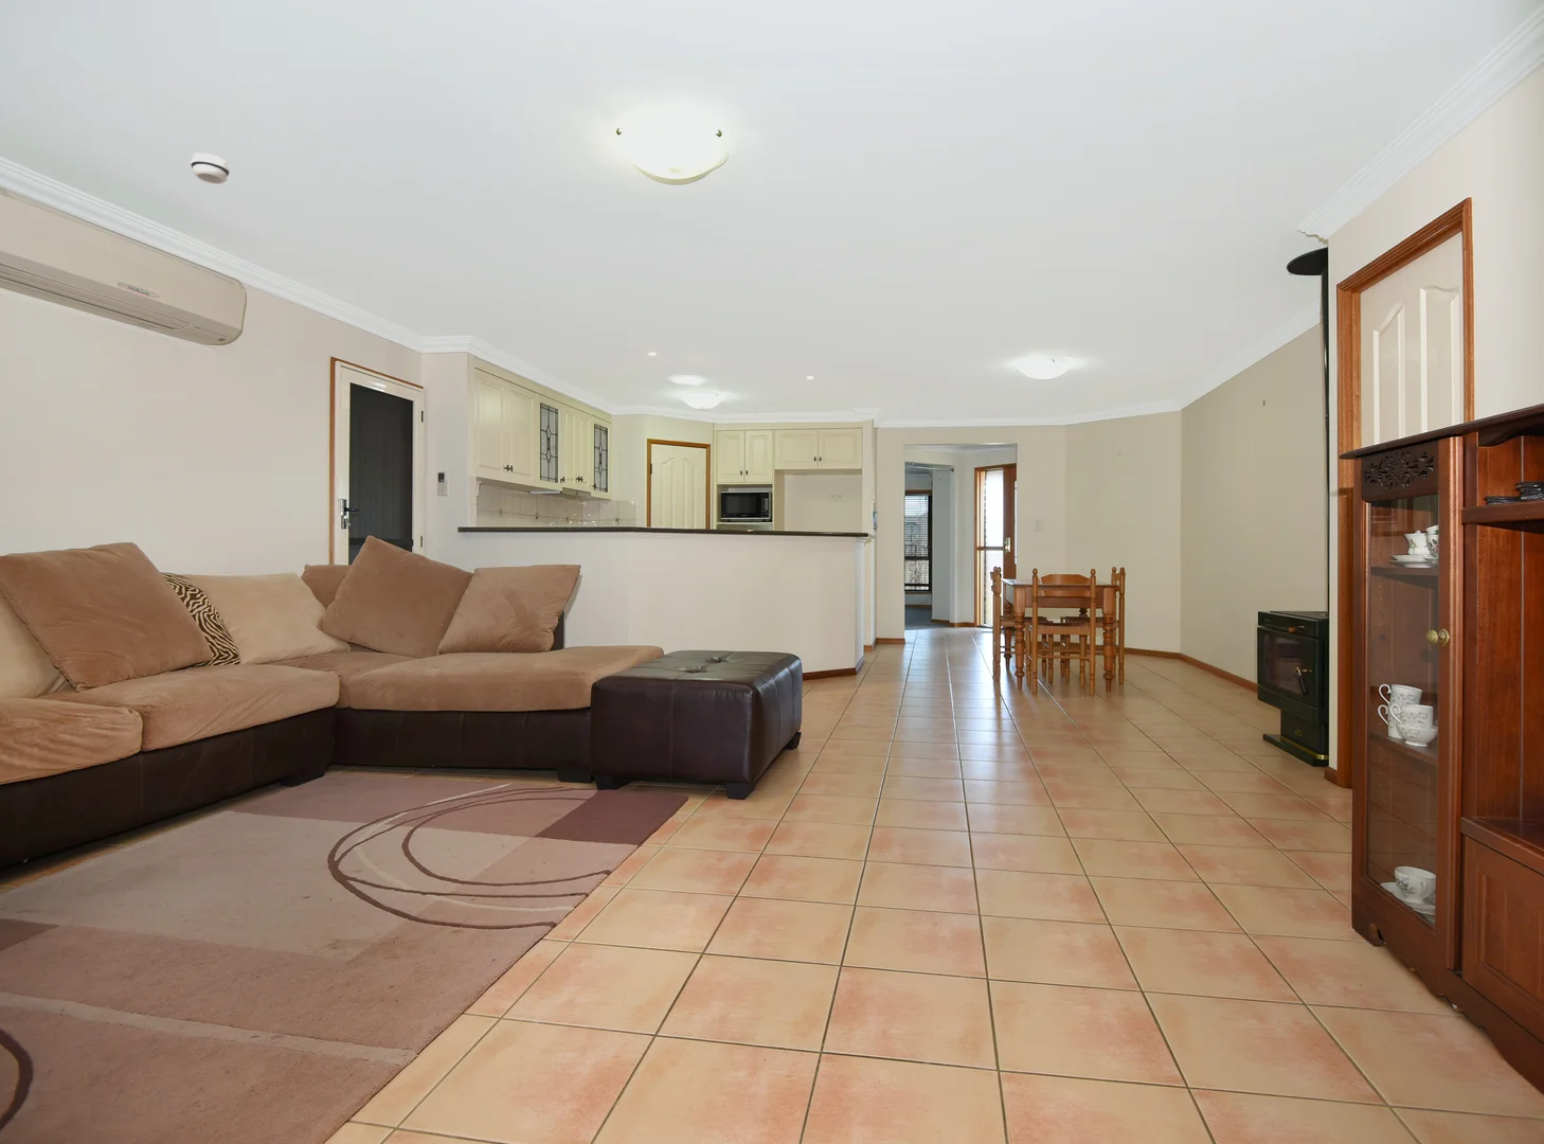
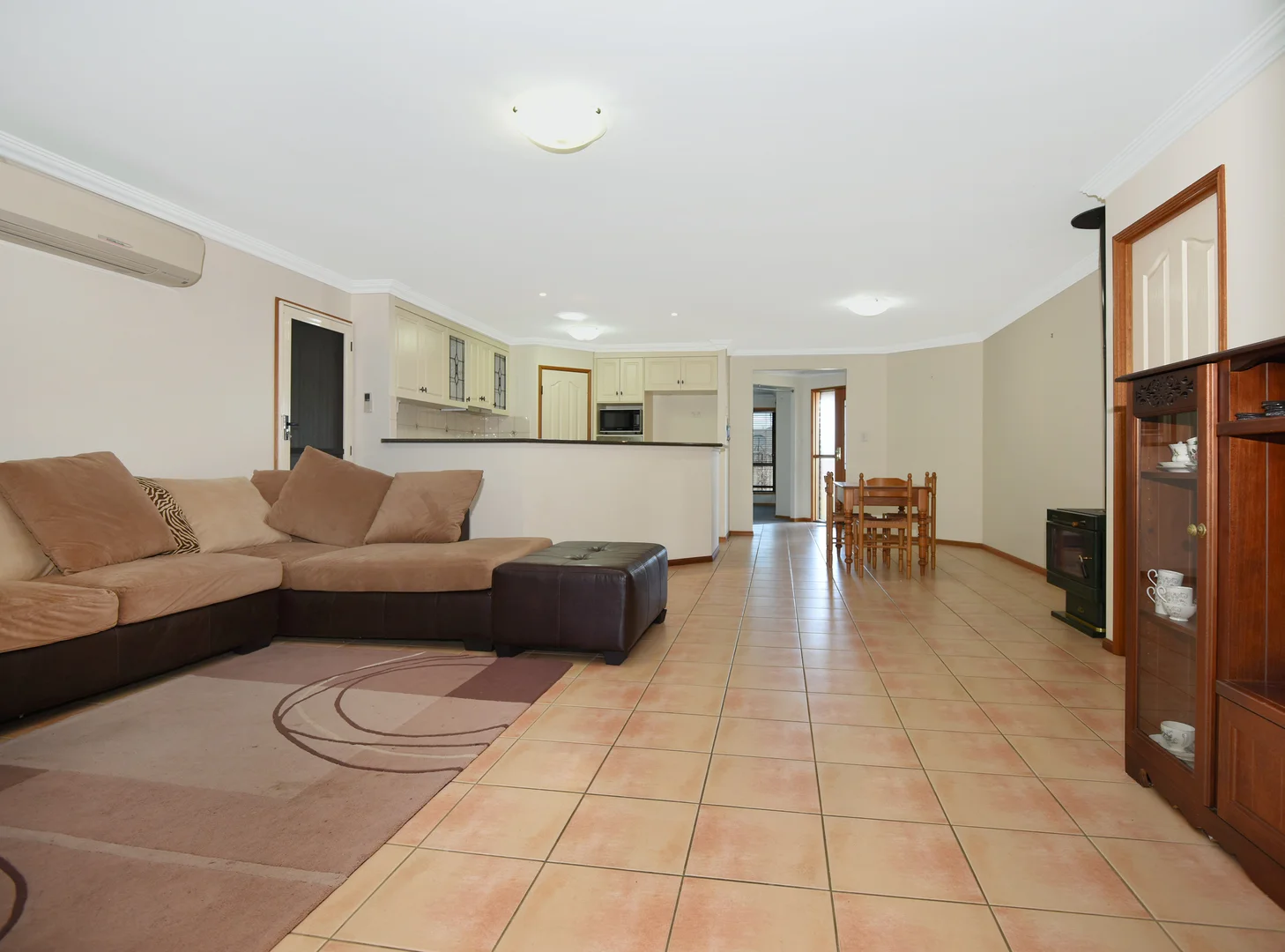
- smoke detector (210, 168)
